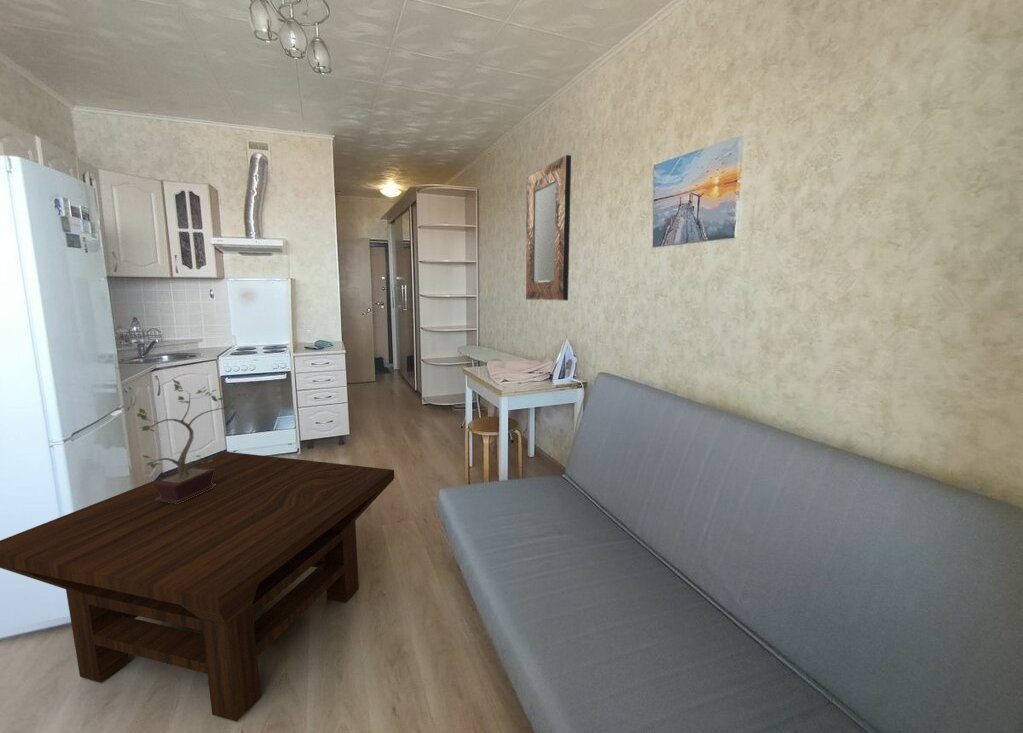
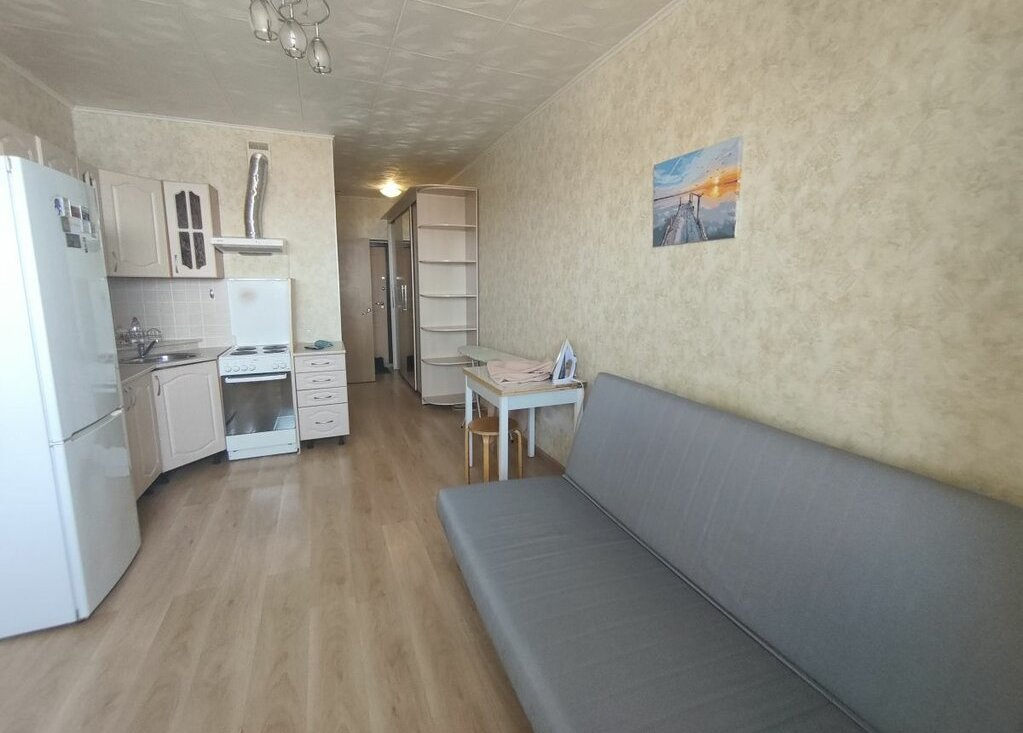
- home mirror (545, 235)
- coffee table (231, 566)
- potted plant (192, 434)
